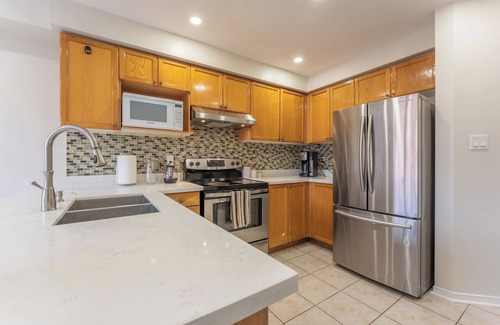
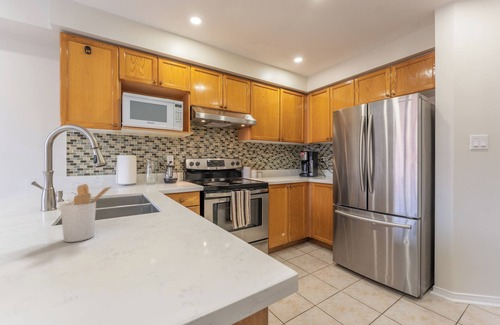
+ utensil holder (88, 210)
